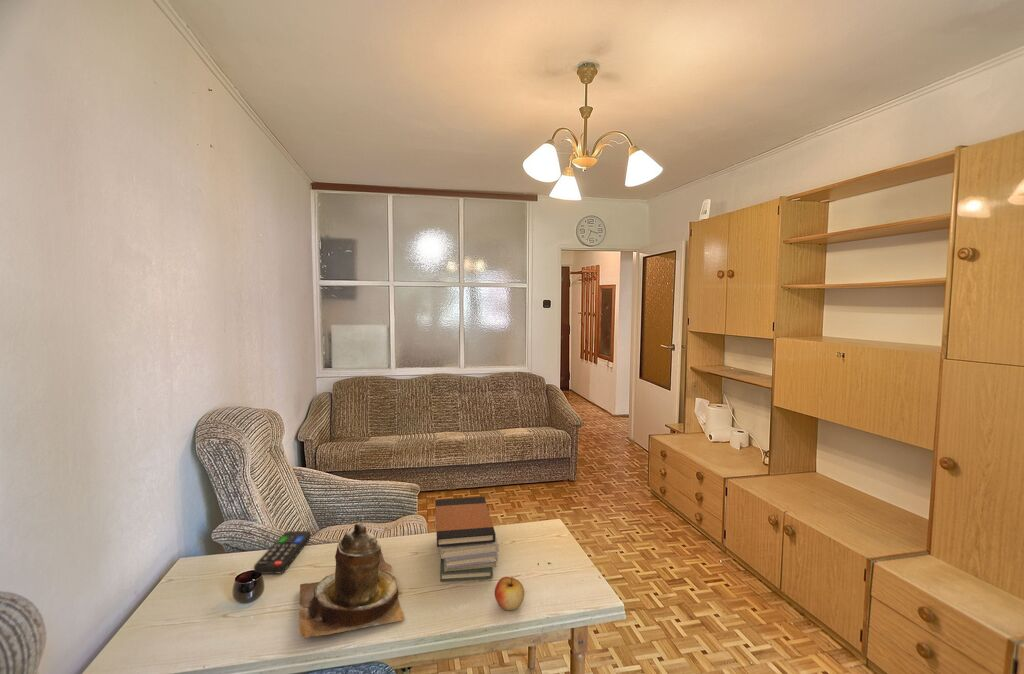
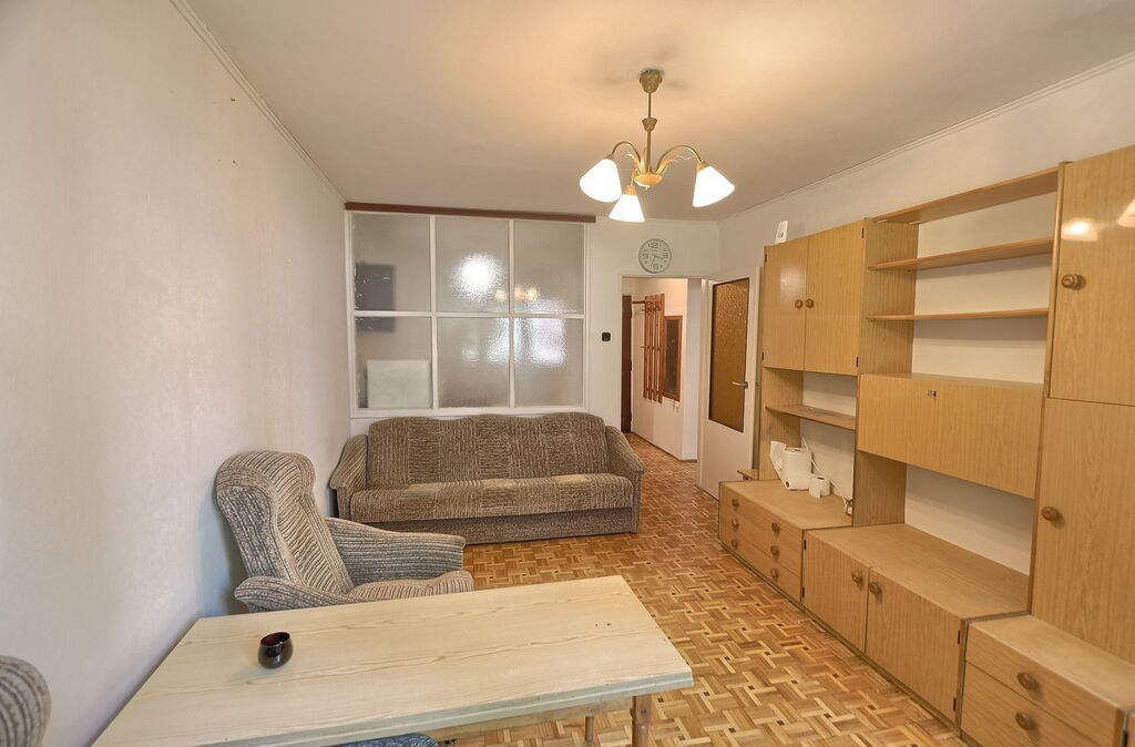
- book stack (464, 536)
- remote control (284, 550)
- teapot (349, 567)
- apple (509, 592)
